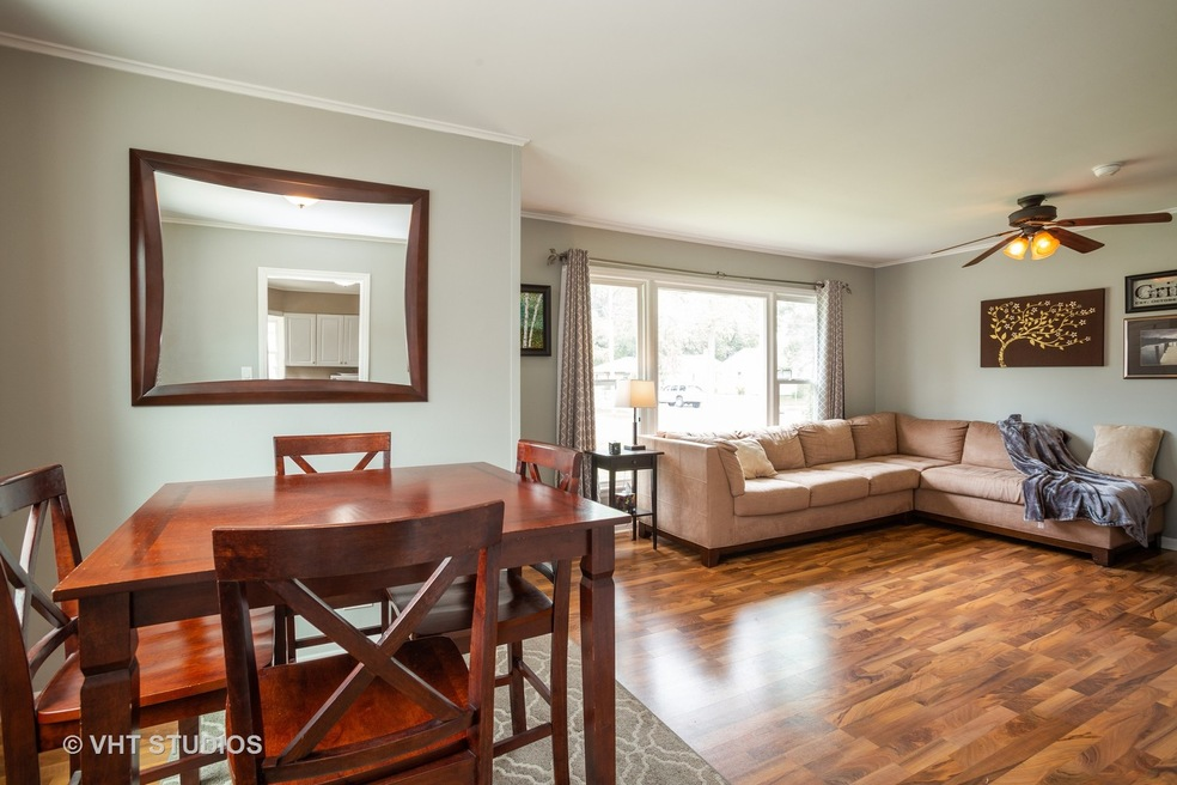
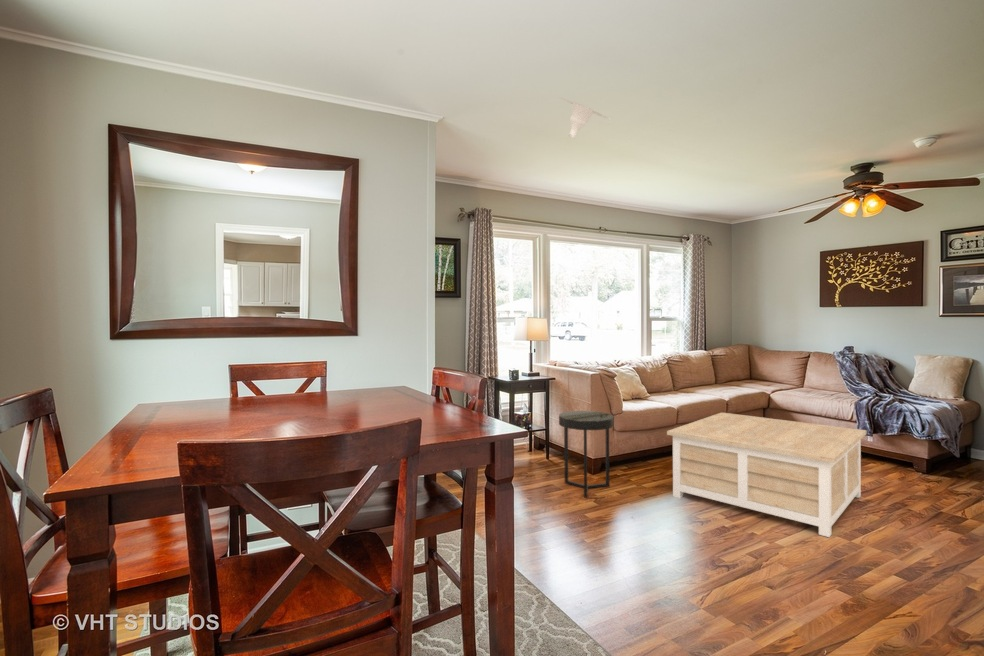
+ side table (586, 452)
+ coffee table (766, 463)
+ recessed light (583, 116)
